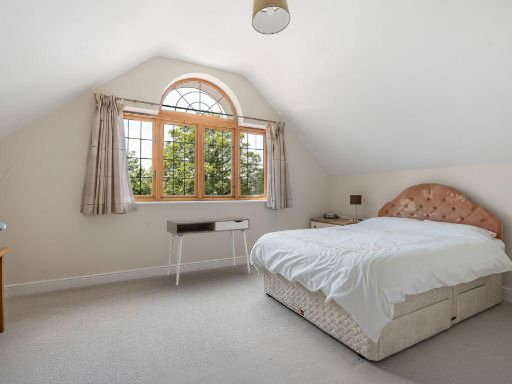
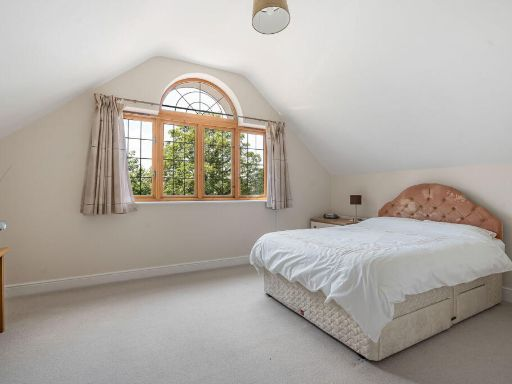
- desk (208, 232)
